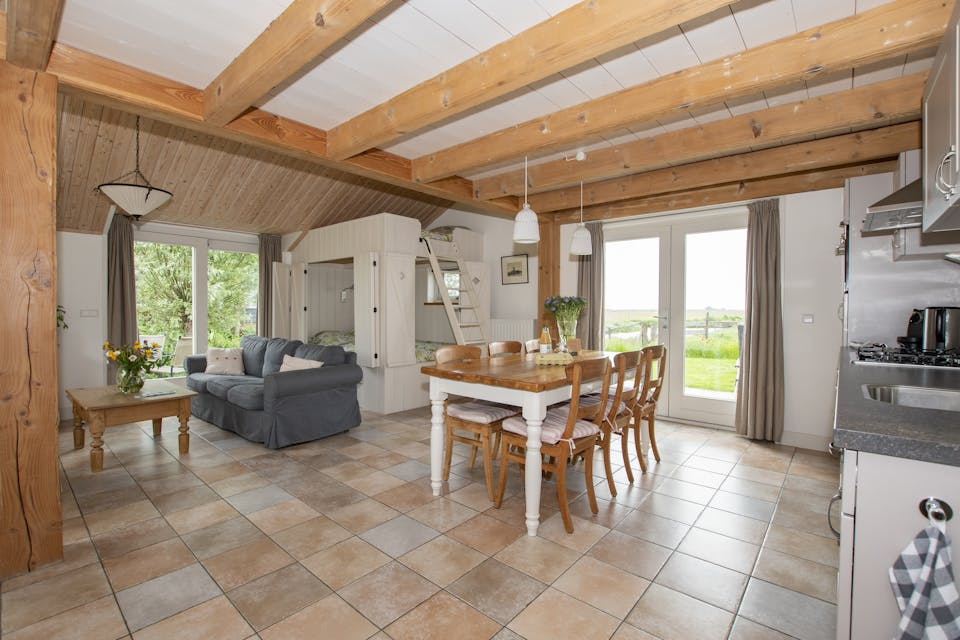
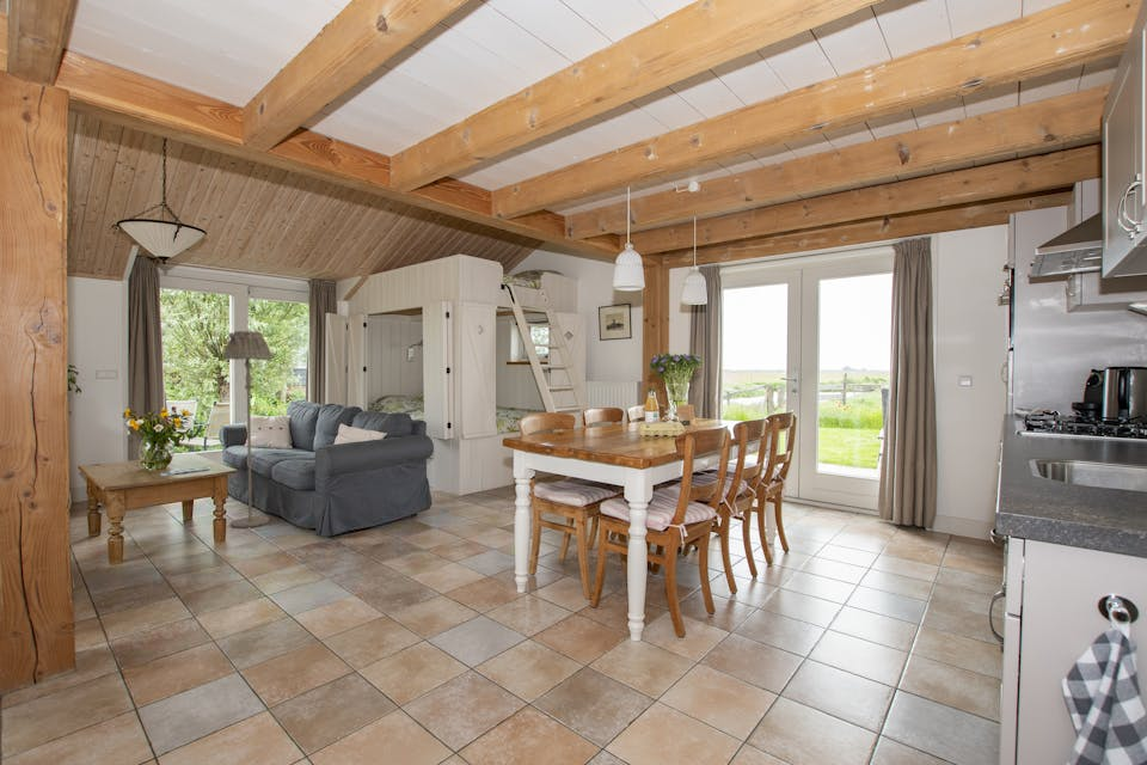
+ floor lamp (249, 427)
